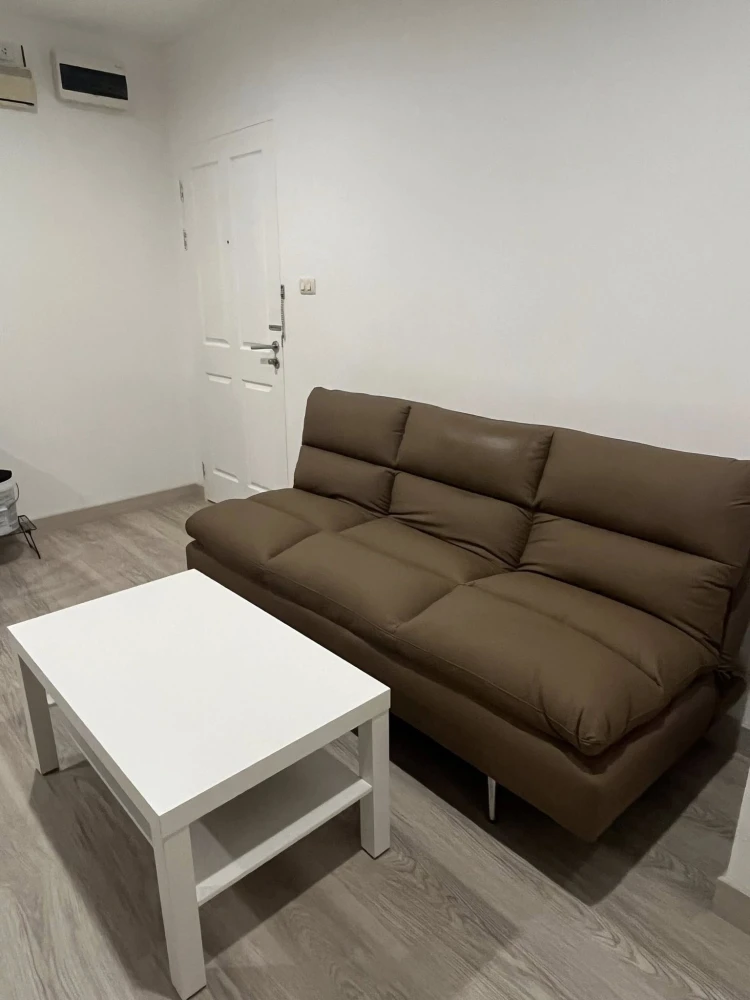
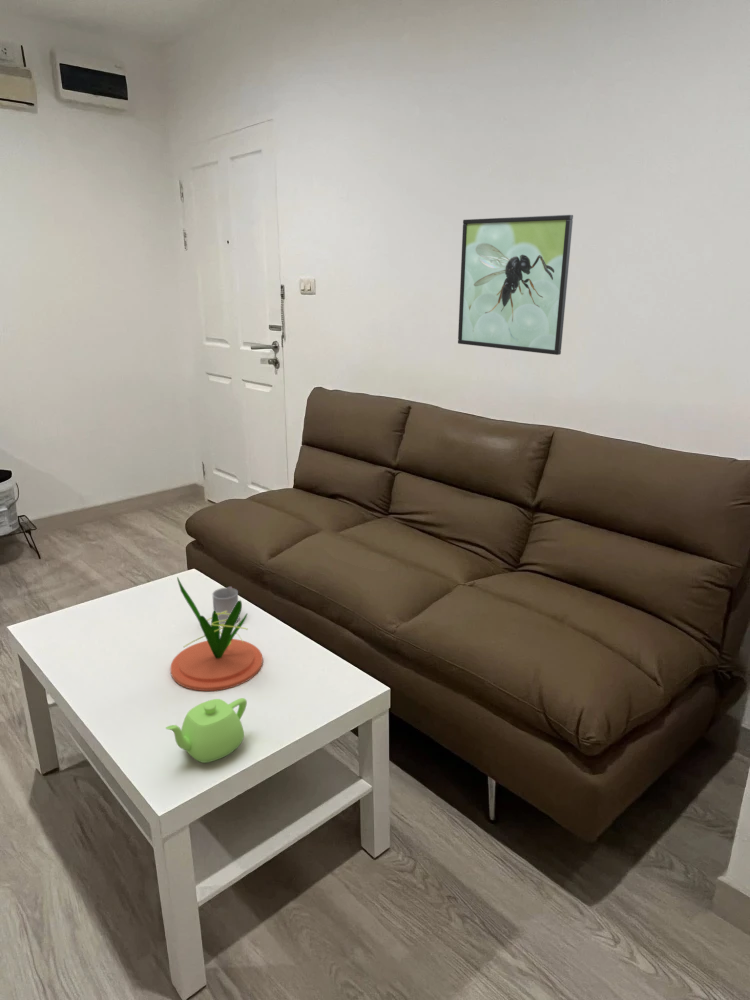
+ teapot (208, 728)
+ cup (227, 603)
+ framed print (510, 285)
+ plant (215, 621)
